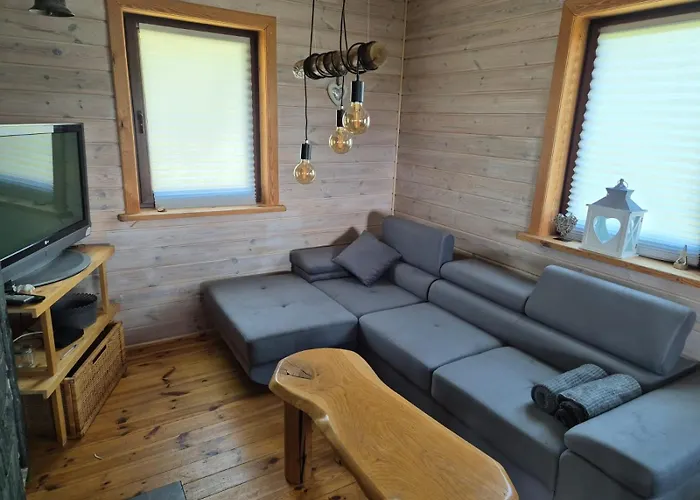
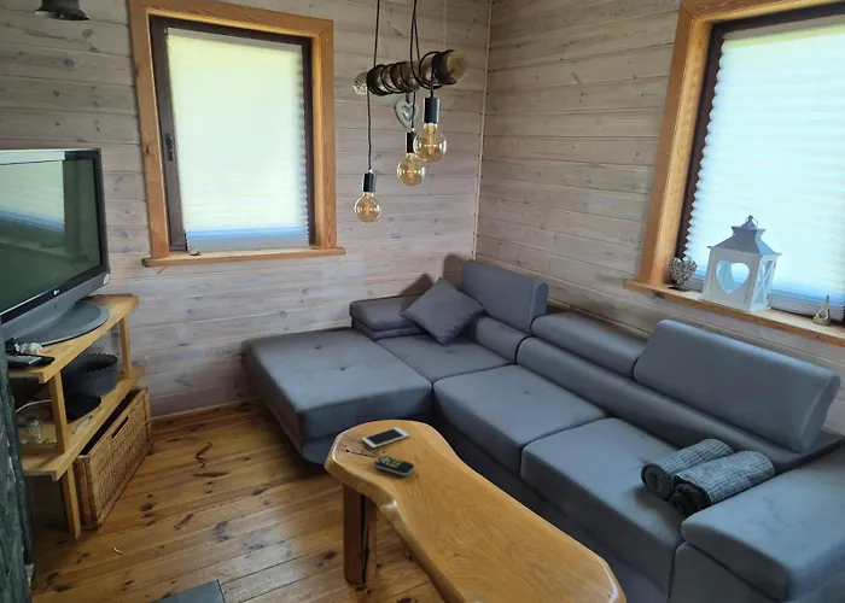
+ remote control (394, 464)
+ cell phone (385, 437)
